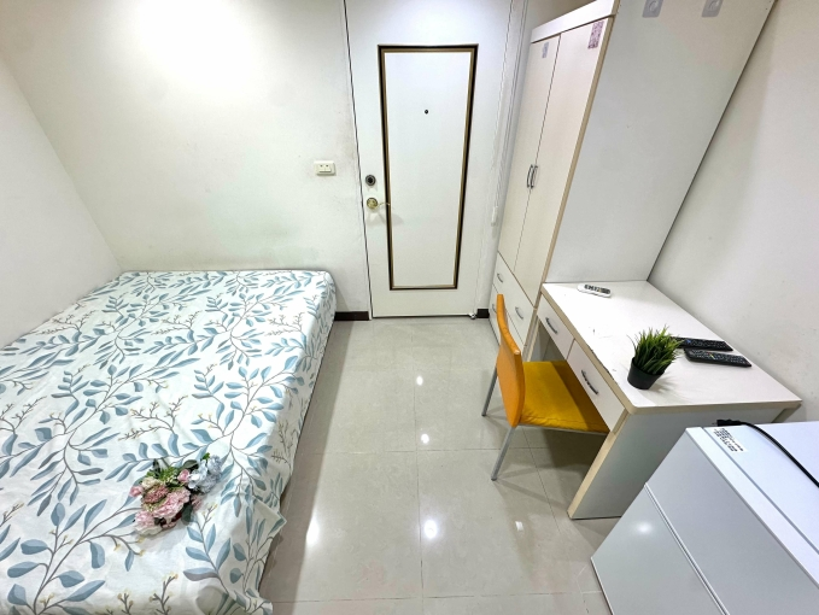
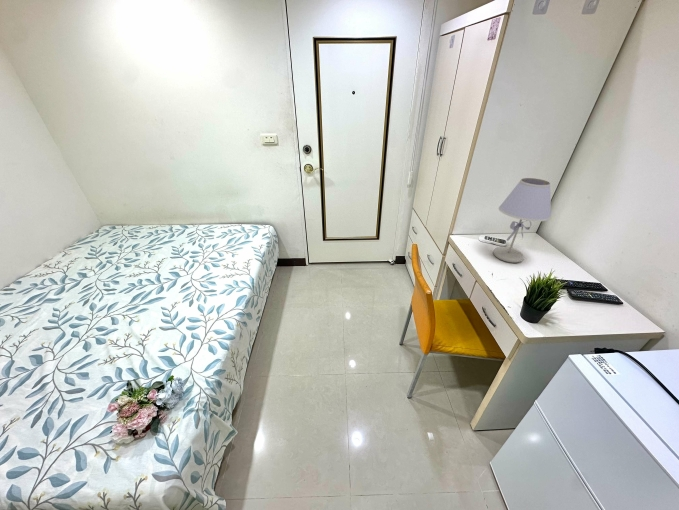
+ table lamp (520, 221)
